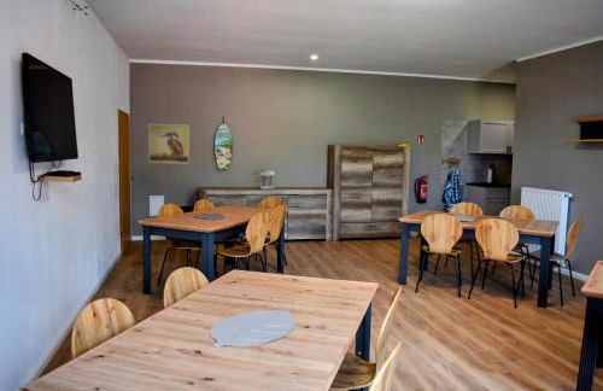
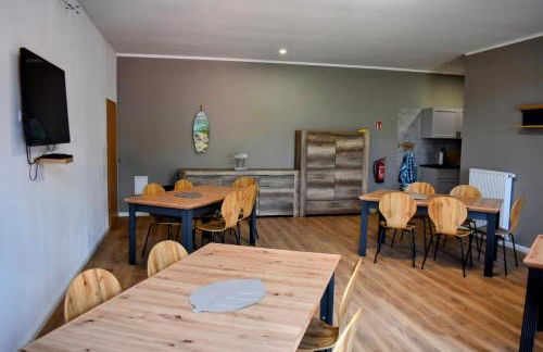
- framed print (169, 144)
